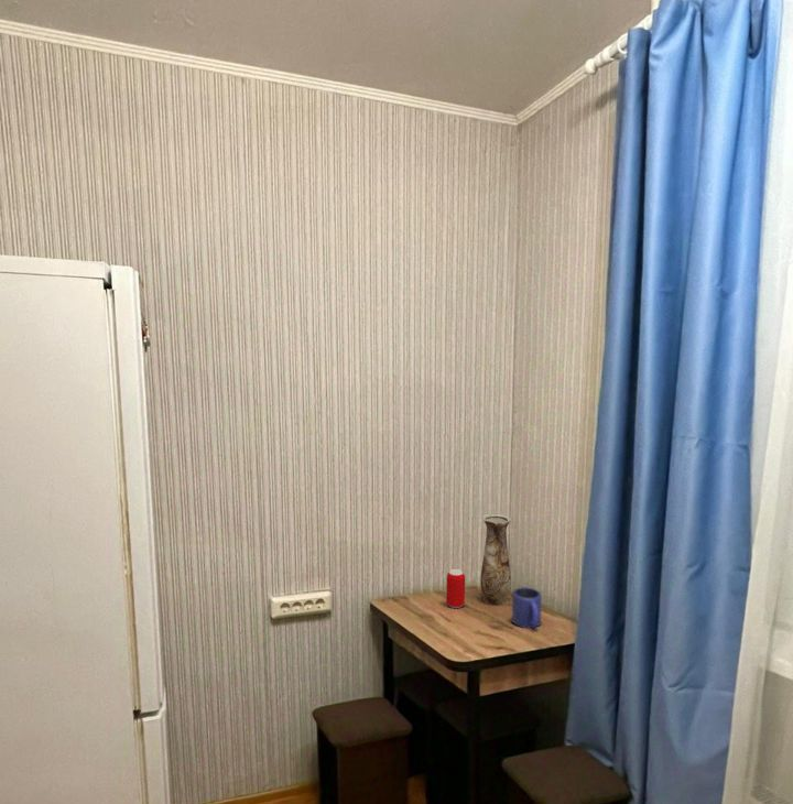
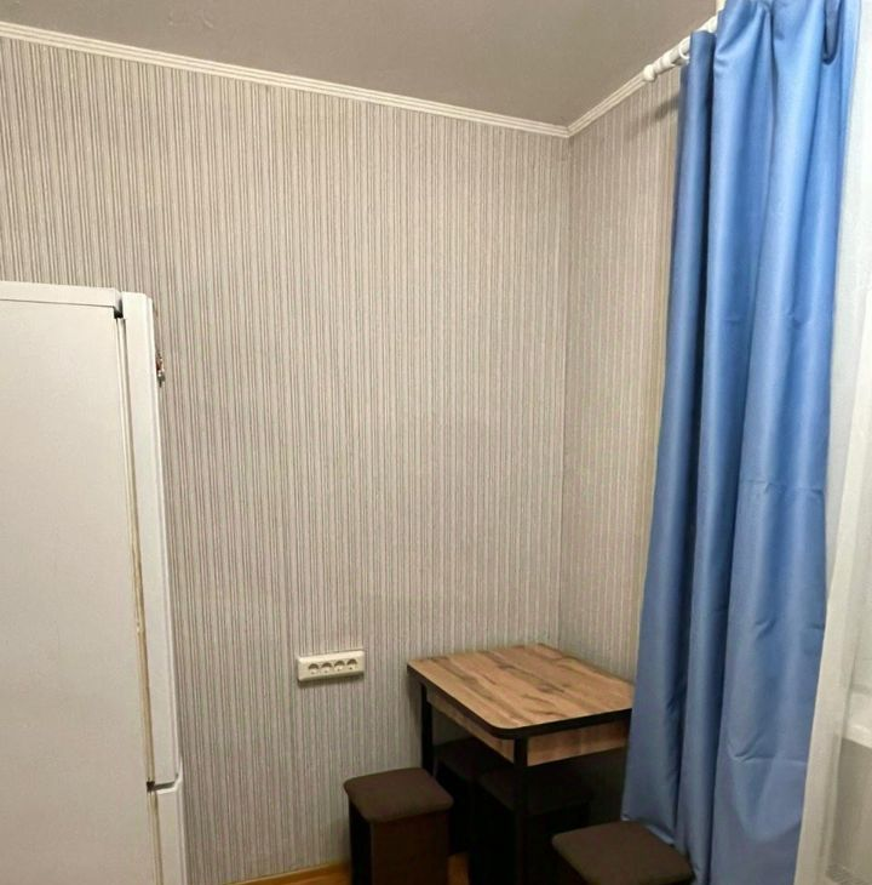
- vase (496, 559)
- beverage can (455, 588)
- mug (529, 609)
